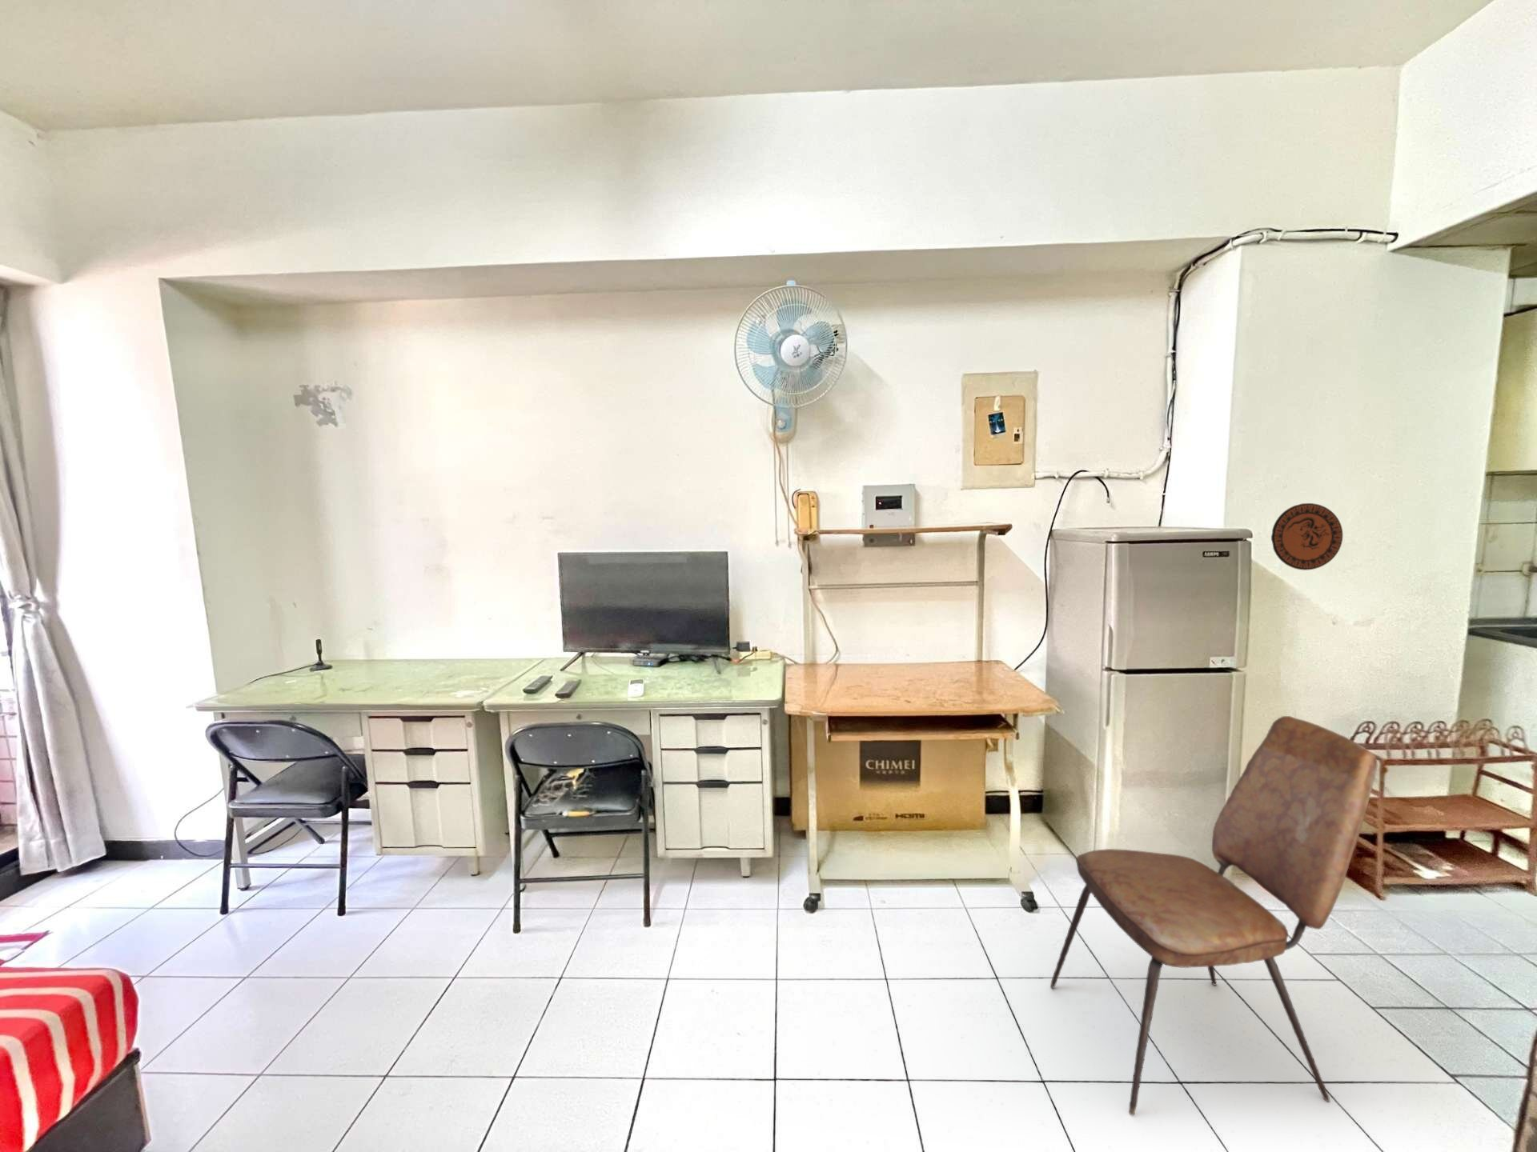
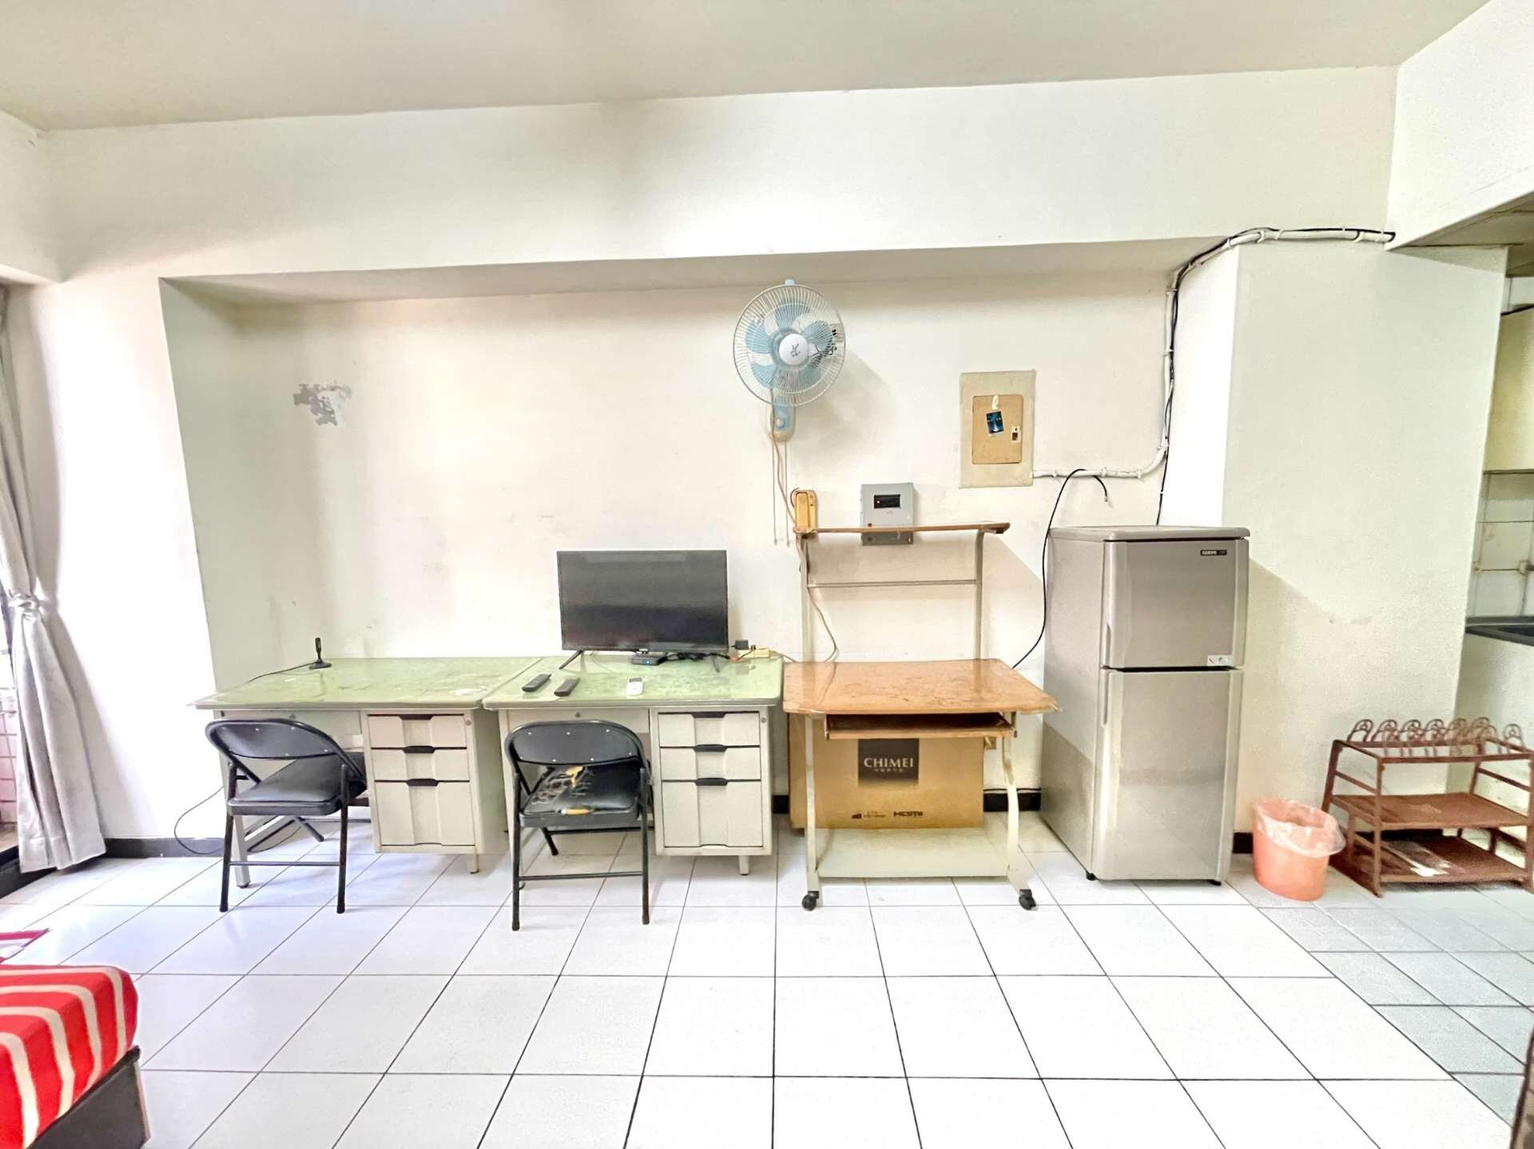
- decorative plate (1306, 536)
- dining chair (1208, 891)
